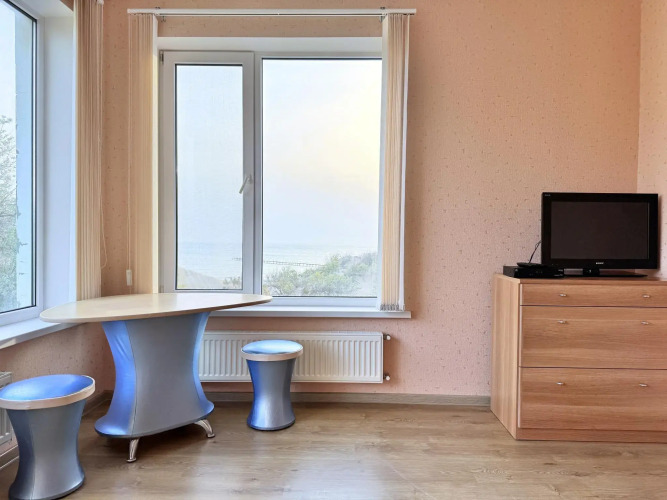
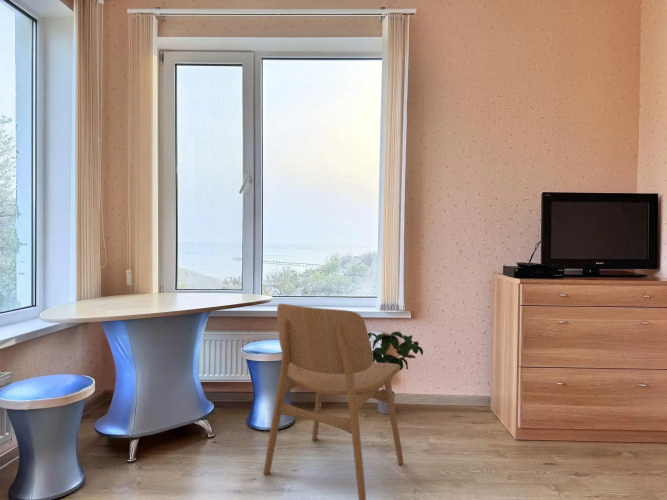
+ dining chair (336, 385)
+ potted plant (385, 362)
